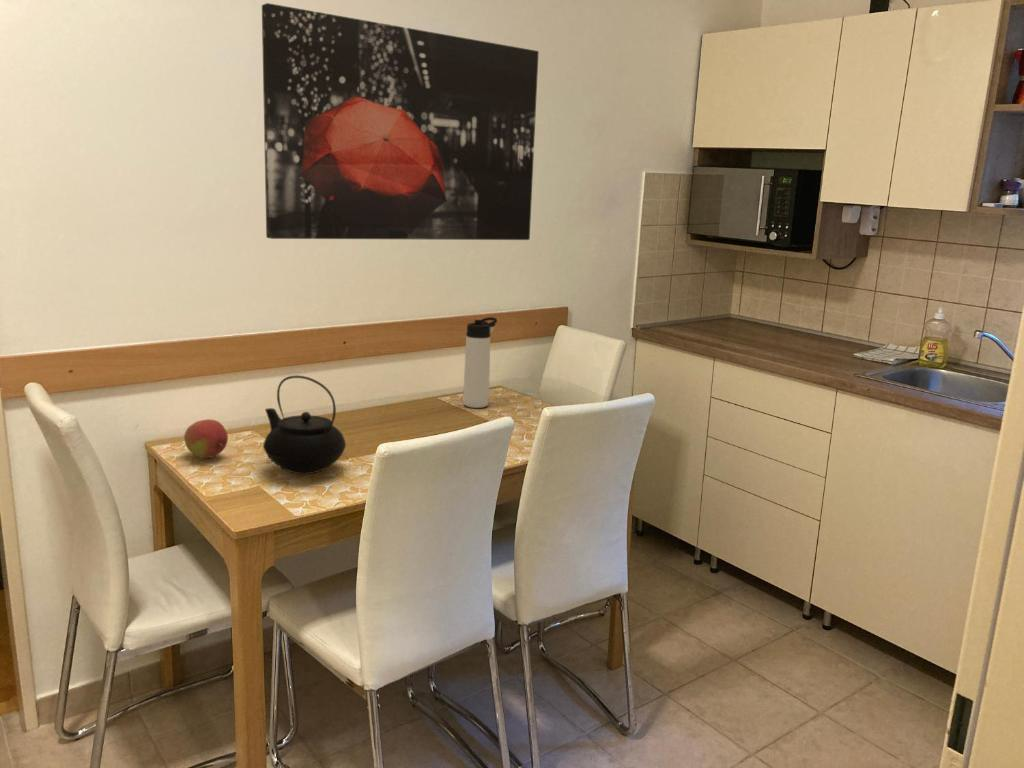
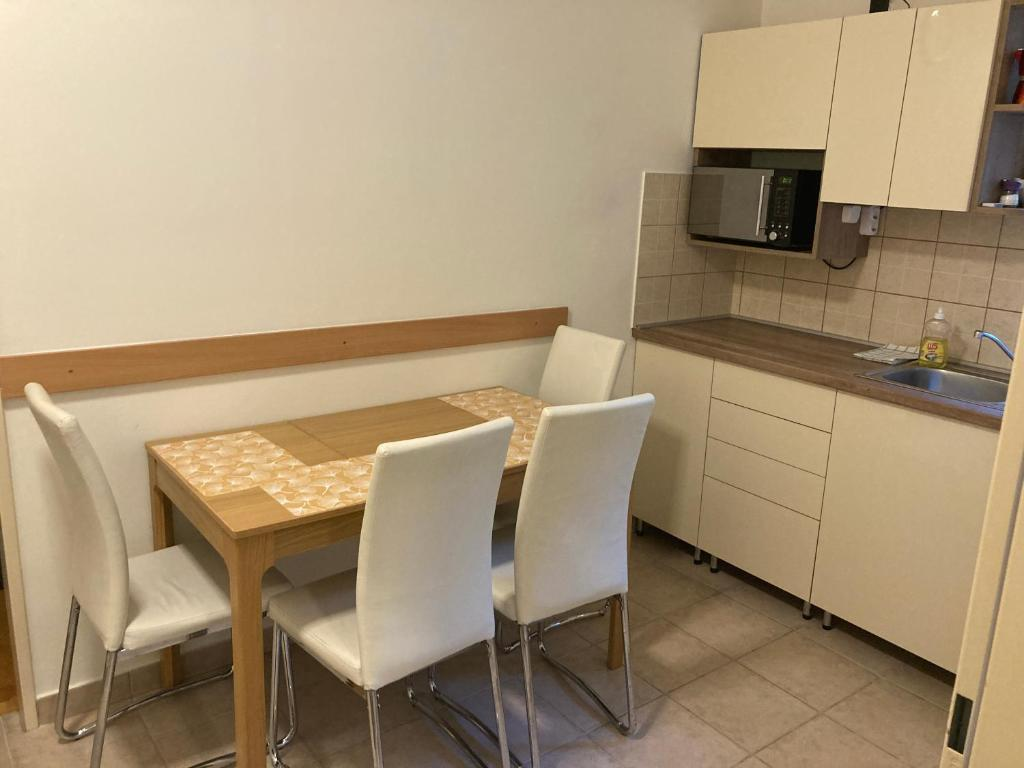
- teapot (298, 422)
- wall art (412, 137)
- fruit (205, 438)
- thermos bottle (481, 362)
